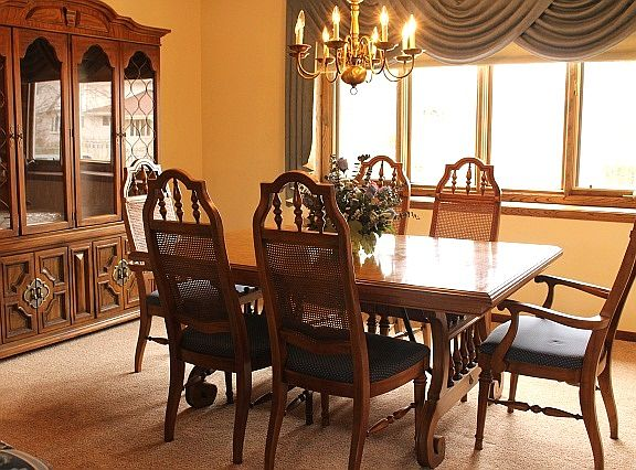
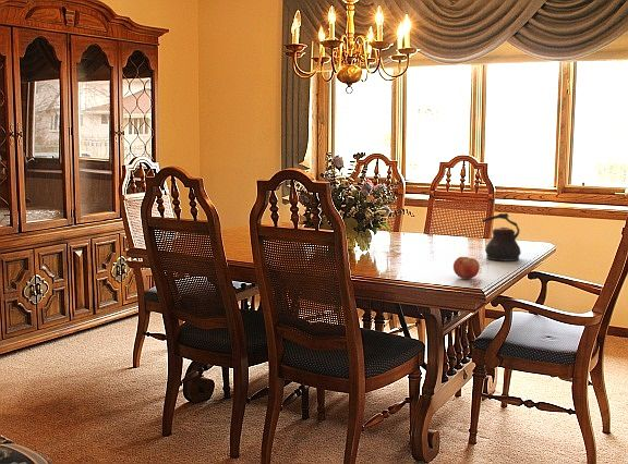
+ teapot (504, 235)
+ fruit (466, 267)
